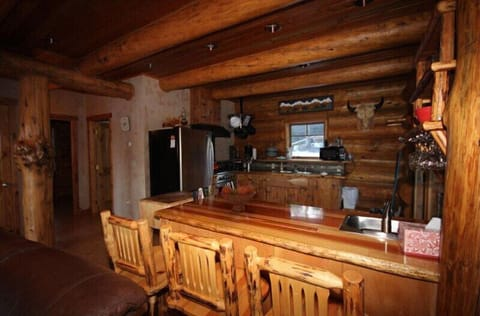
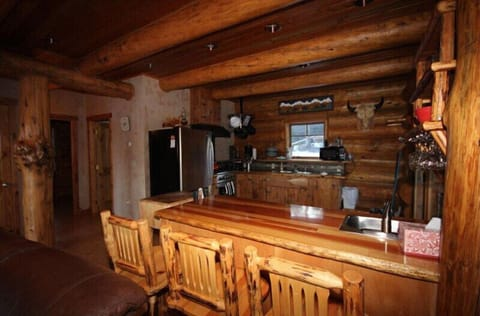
- fruit bowl (238, 197)
